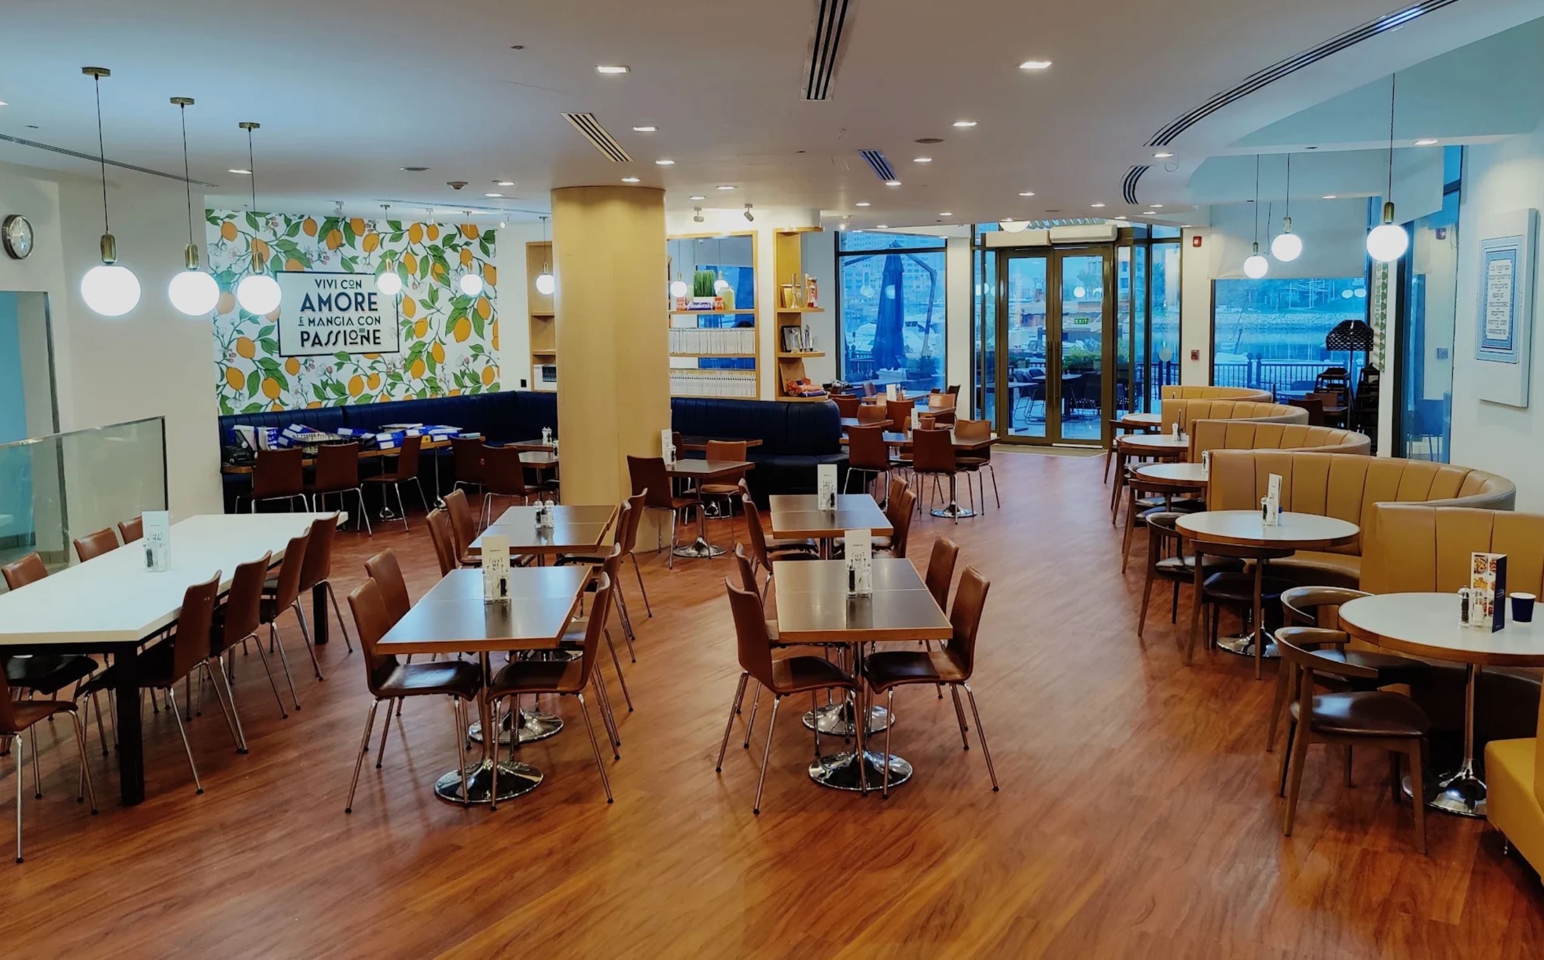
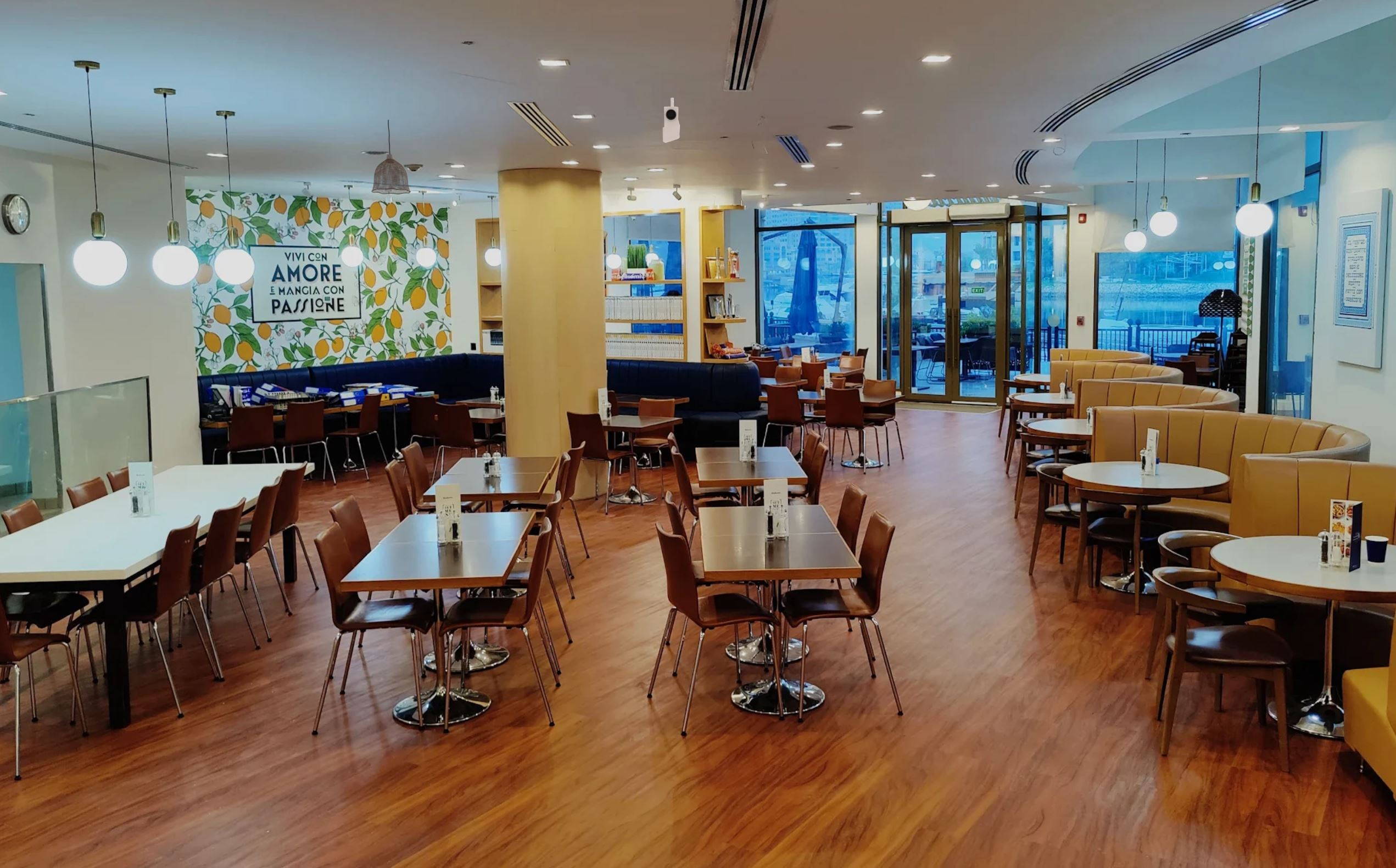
+ security camera (671, 119)
+ pendant lamp (389, 156)
